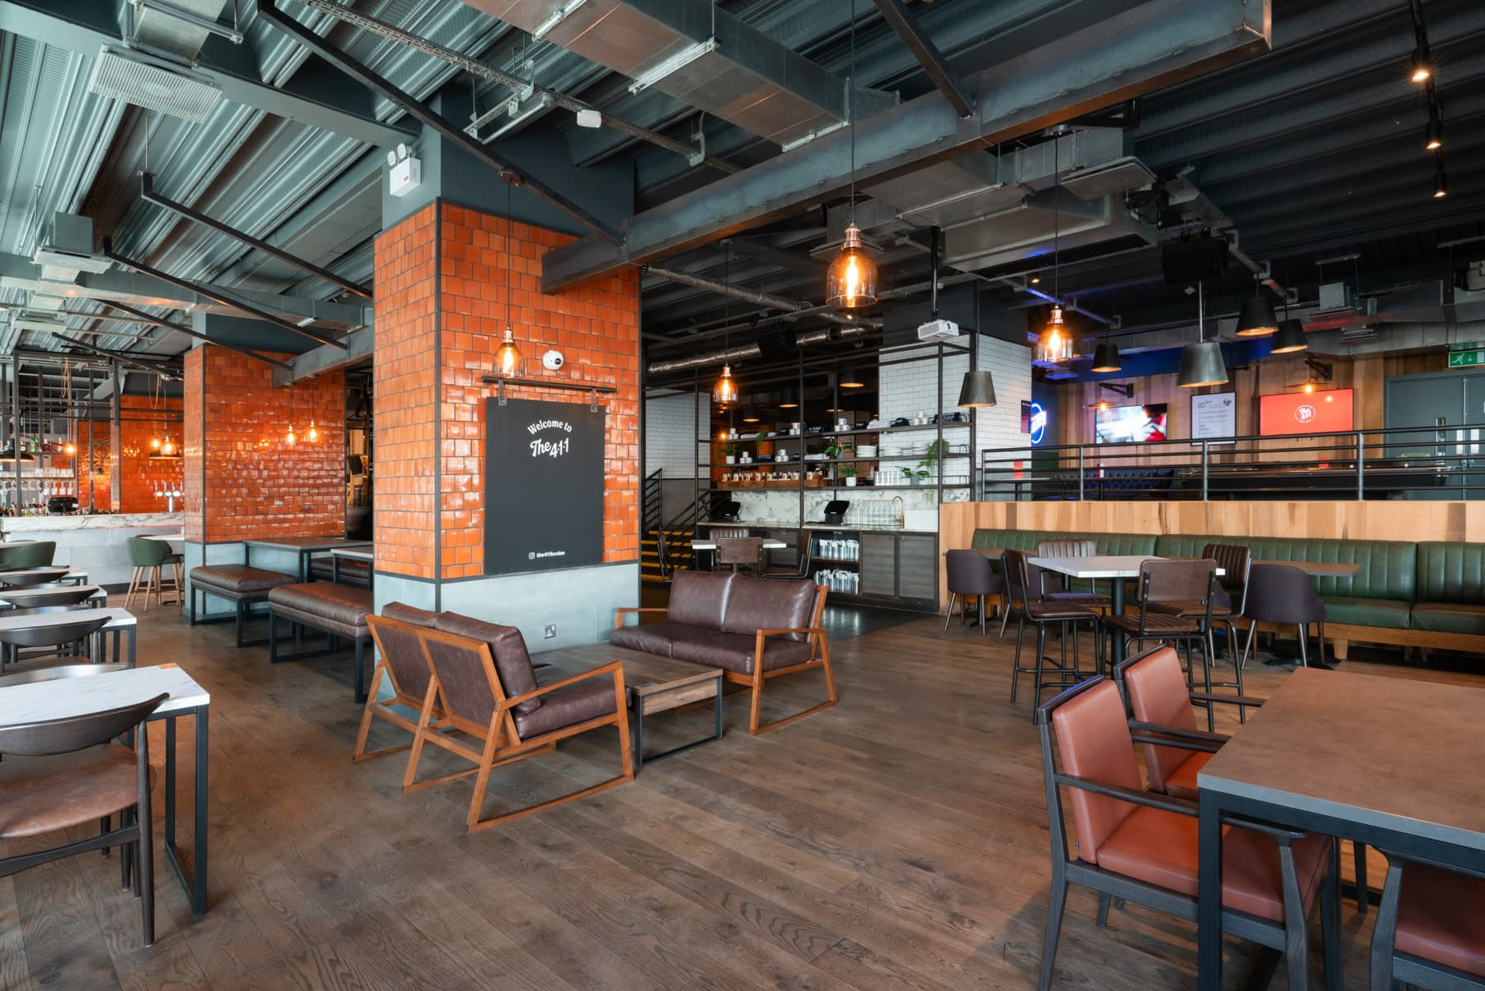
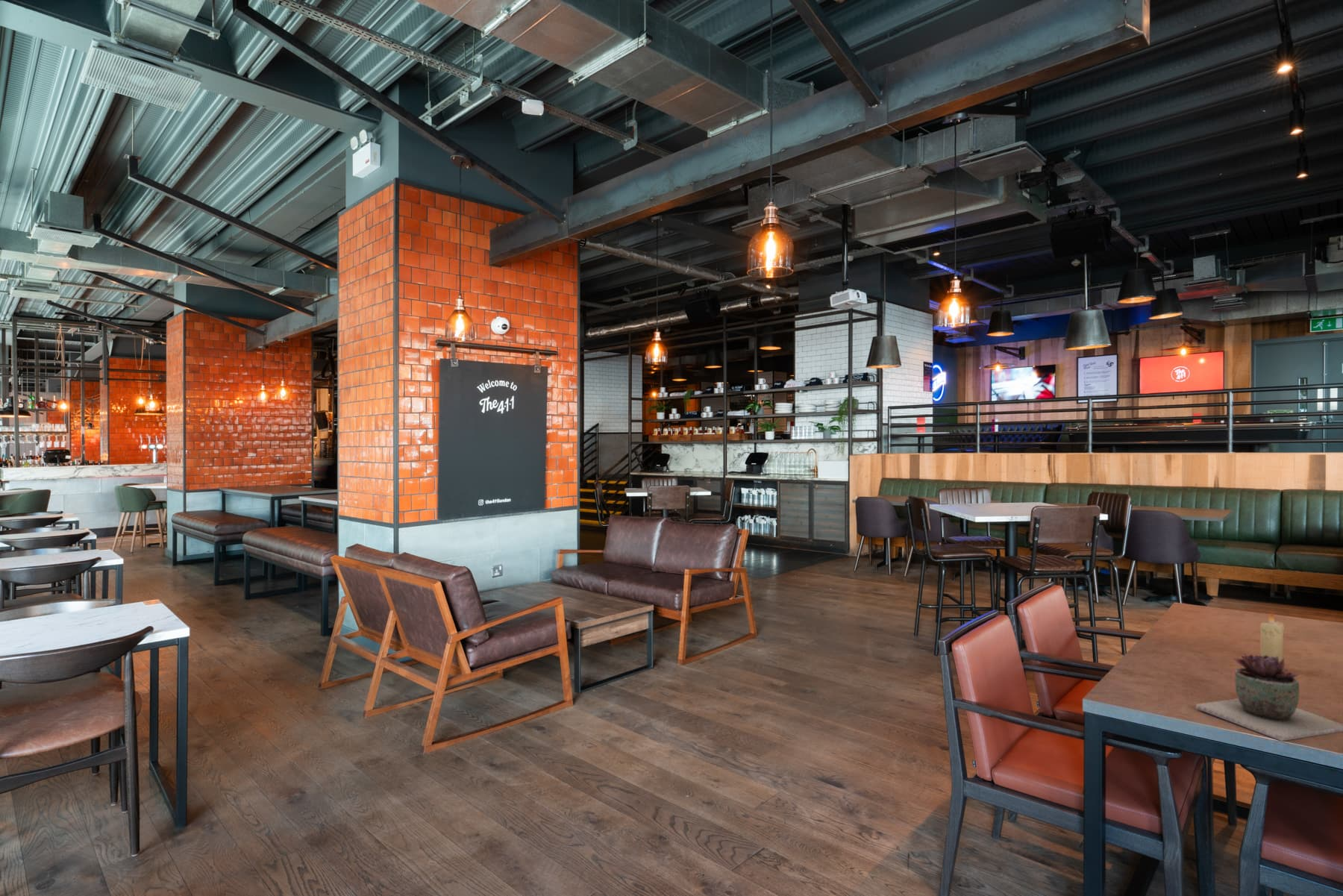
+ succulent plant (1270, 686)
+ candle (1271, 639)
